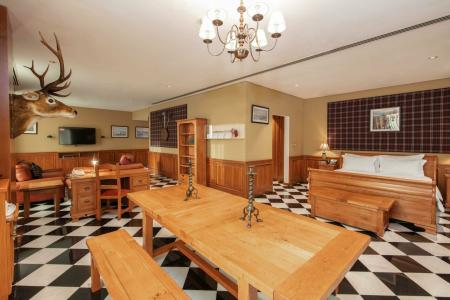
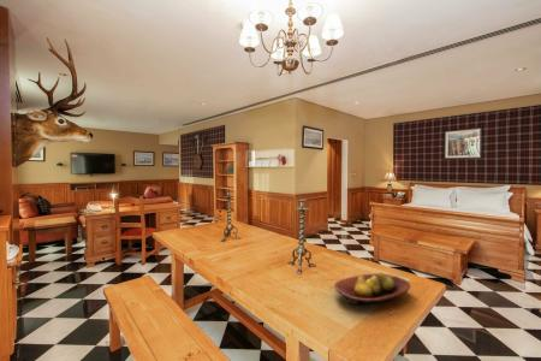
+ fruit bowl (371, 285)
